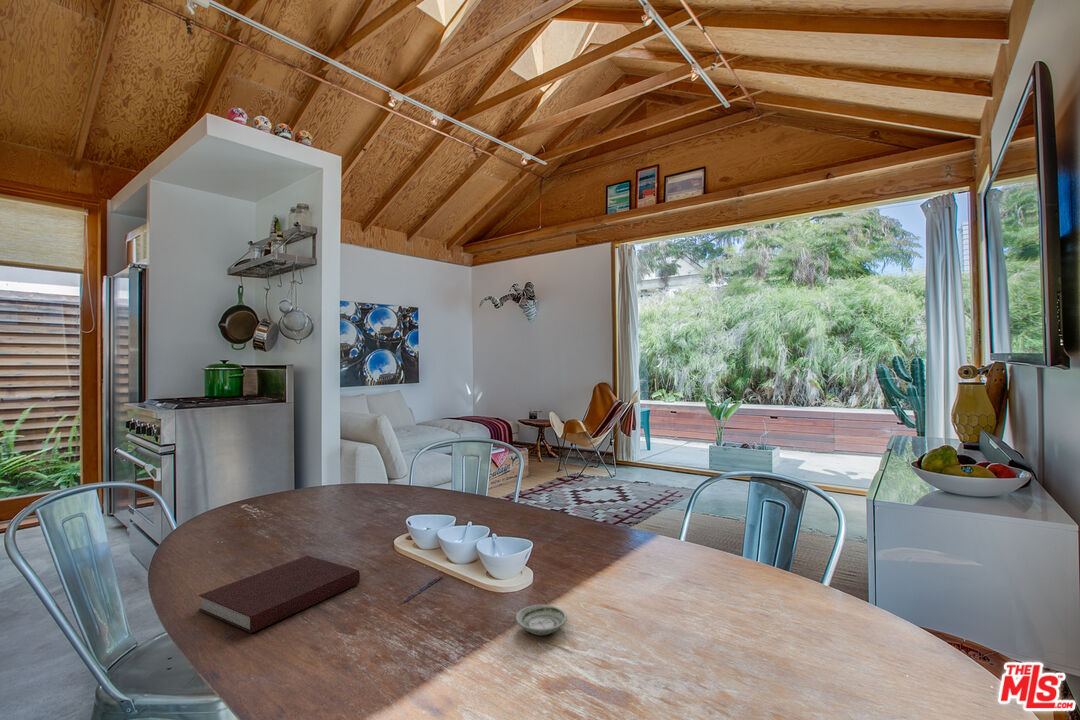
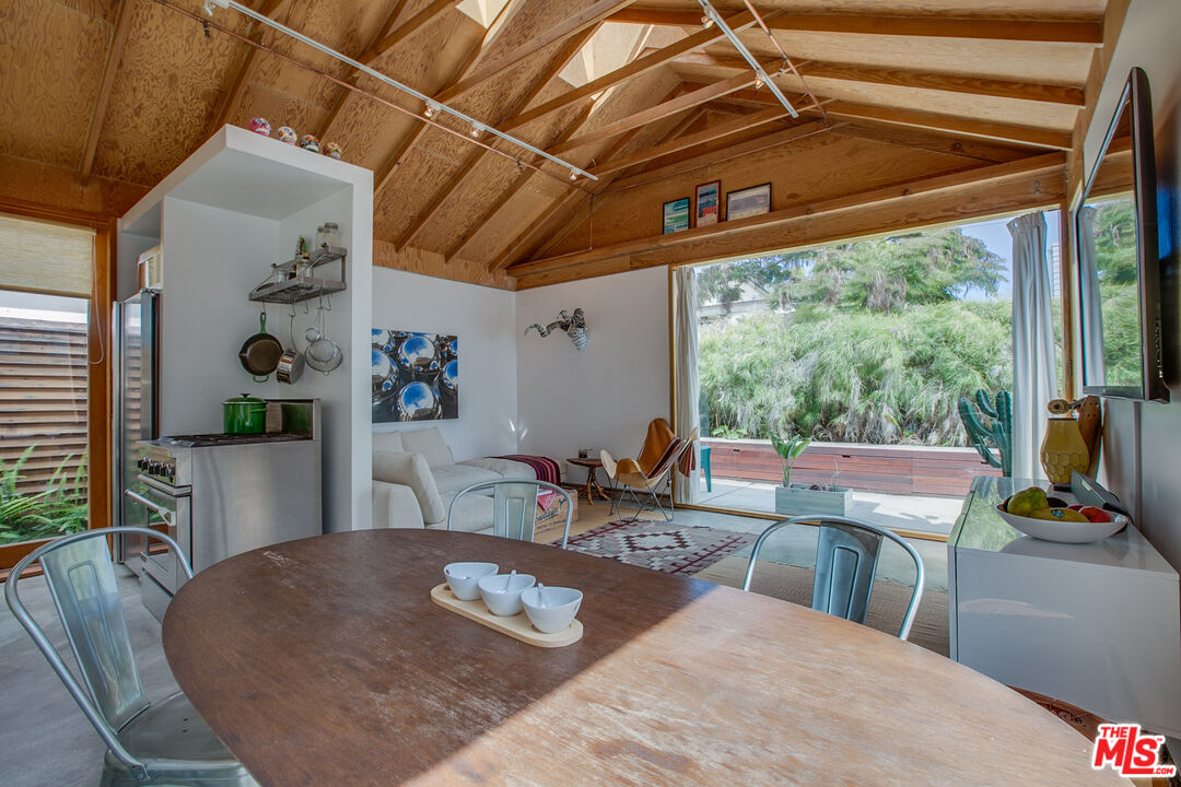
- saucer (541, 622)
- pen (424, 586)
- notebook (283, 589)
